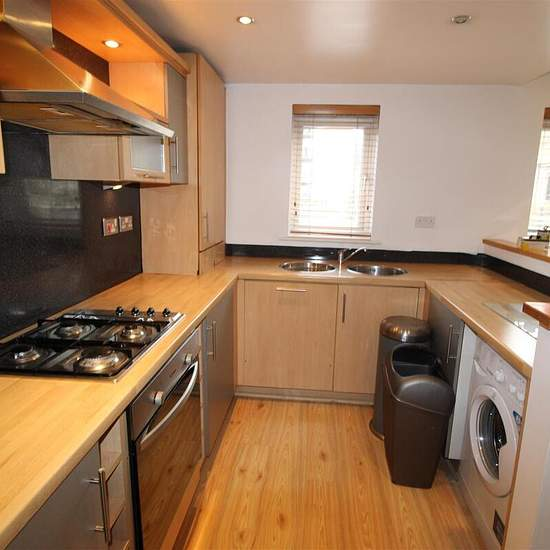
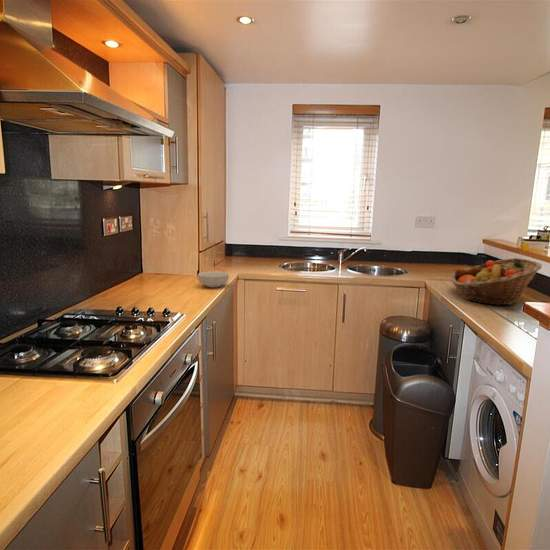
+ fruit basket (493, 278)
+ cereal bowl (213, 279)
